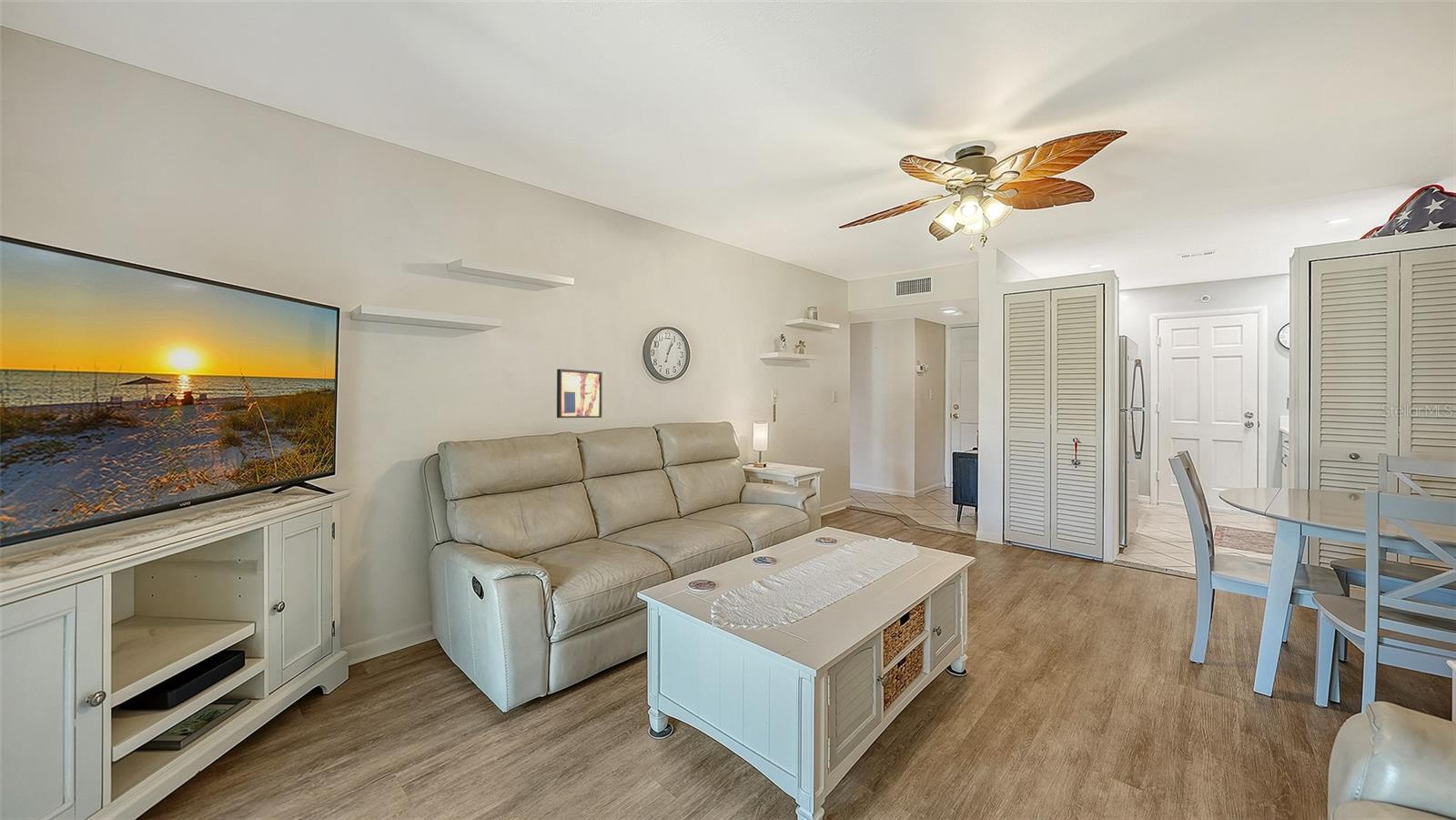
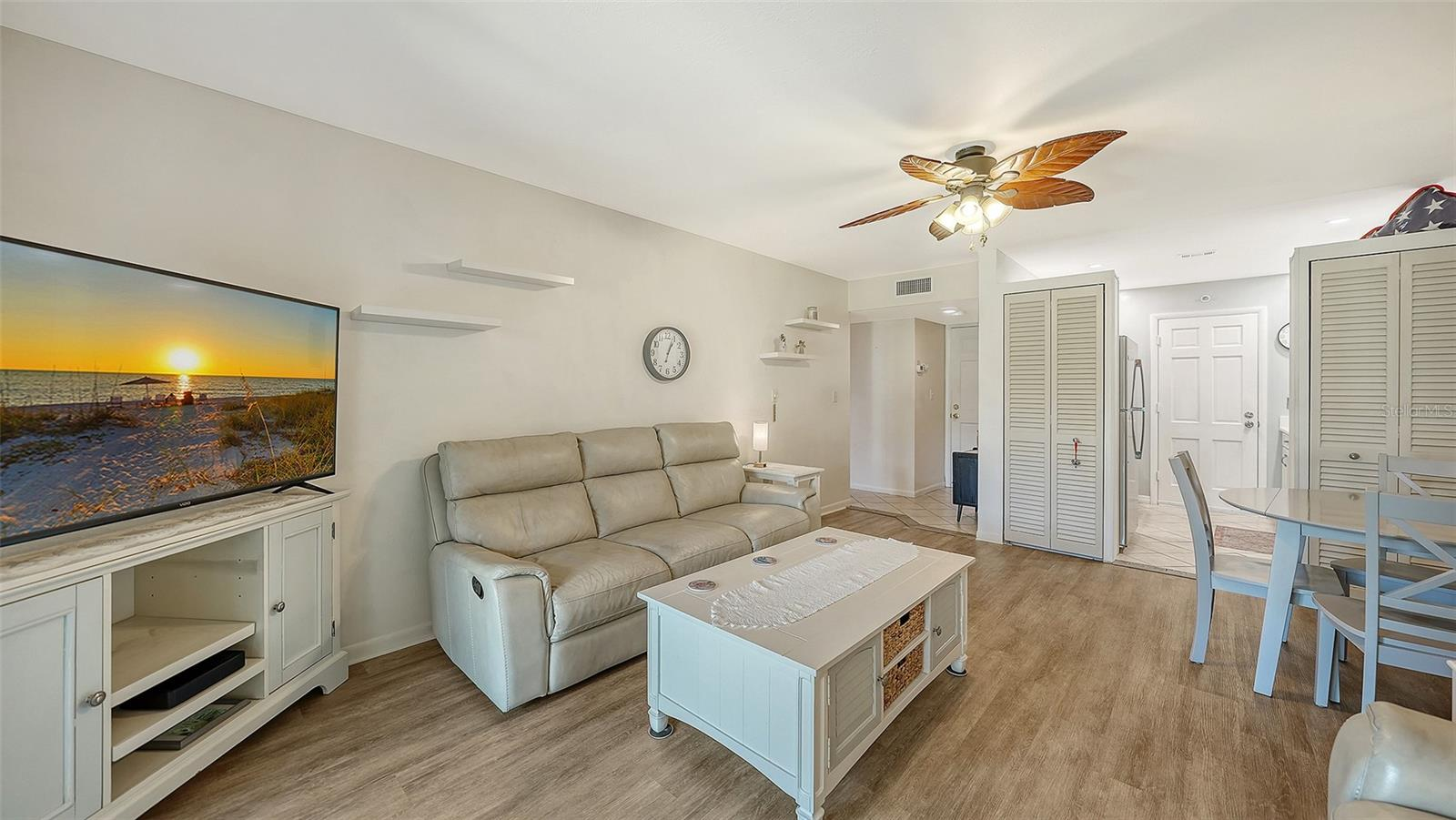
- wall art (580, 394)
